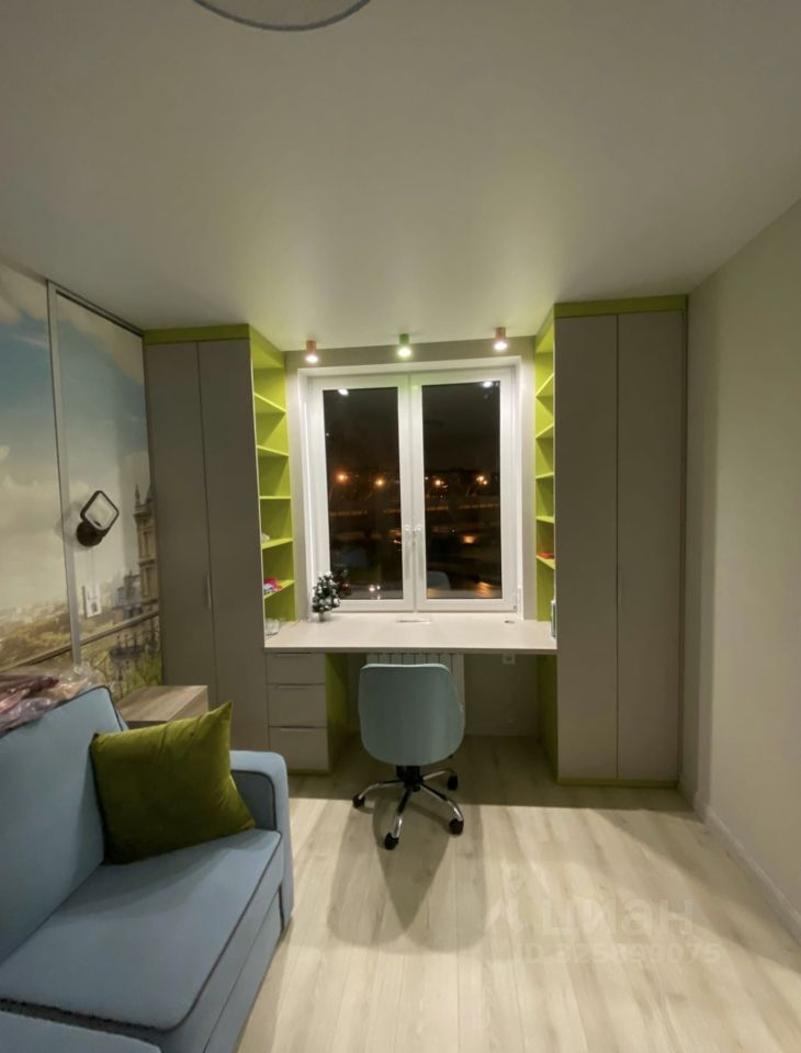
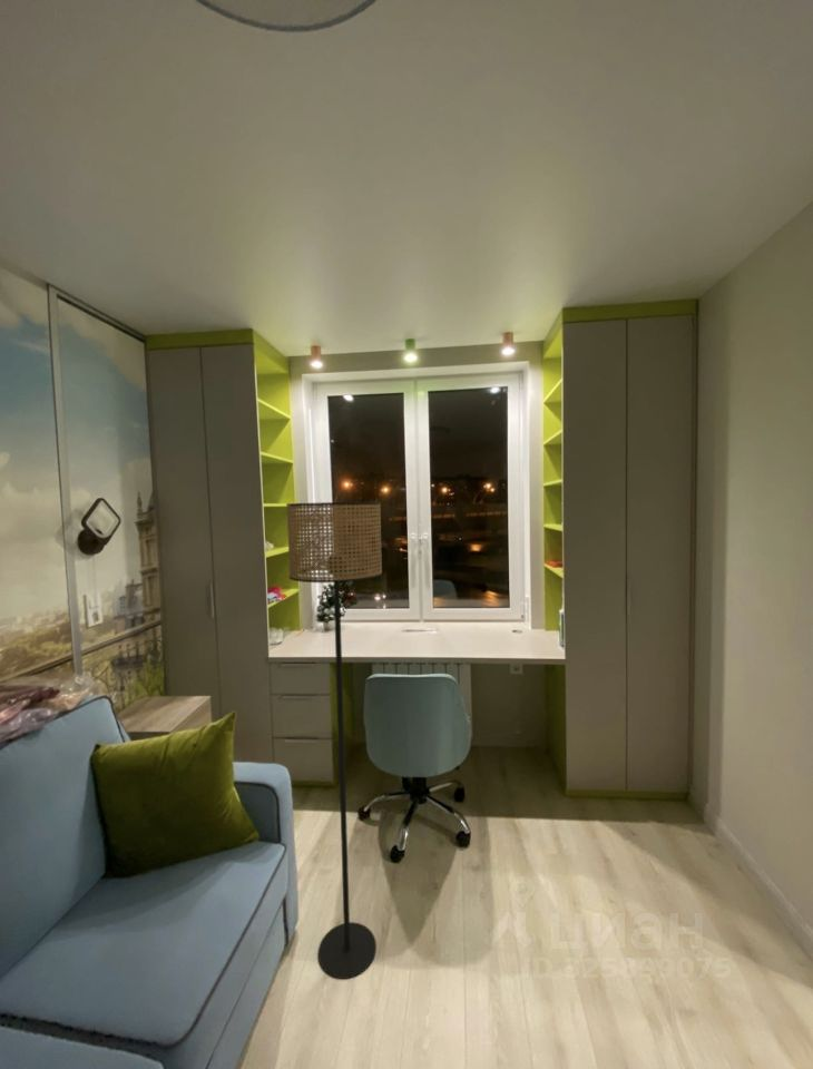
+ floor lamp (341, 733)
